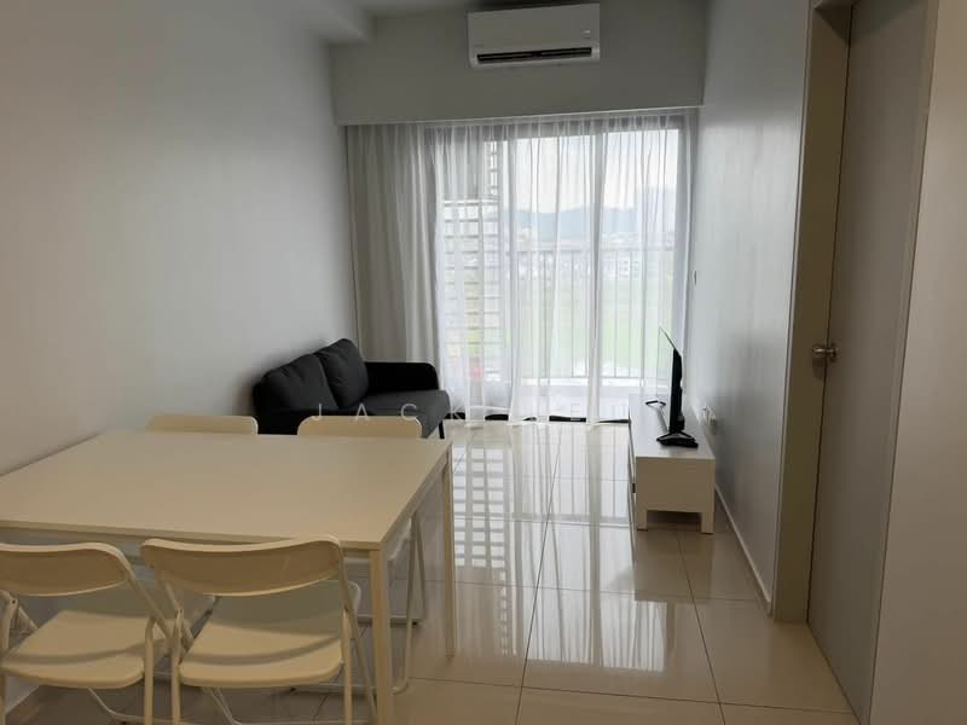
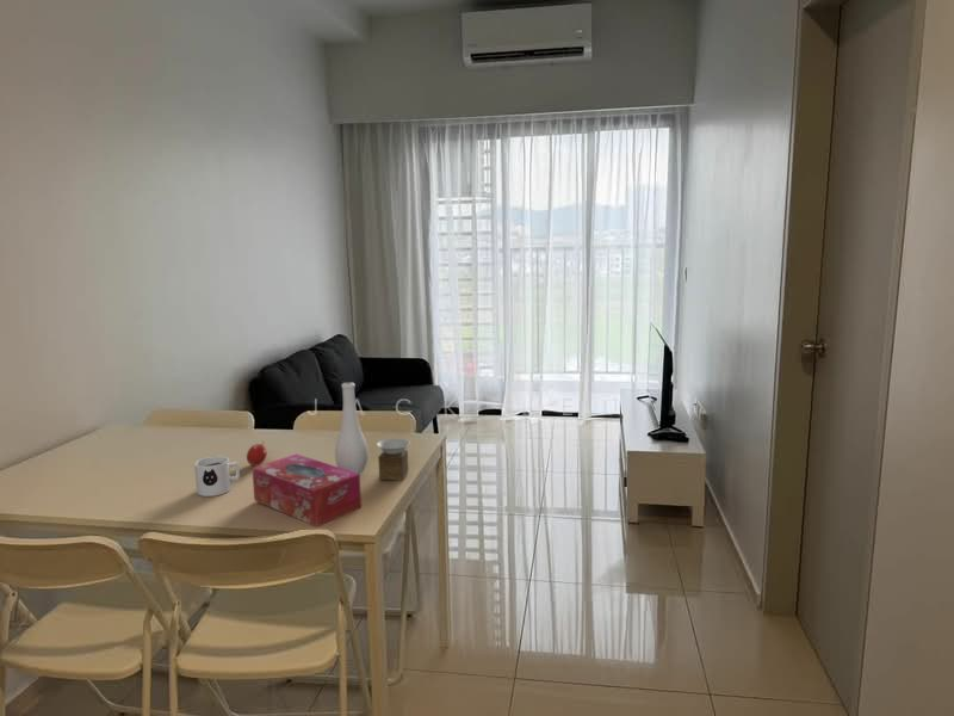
+ tissue box (305, 487)
+ vase (363, 434)
+ fruit (256, 453)
+ mug (216, 474)
